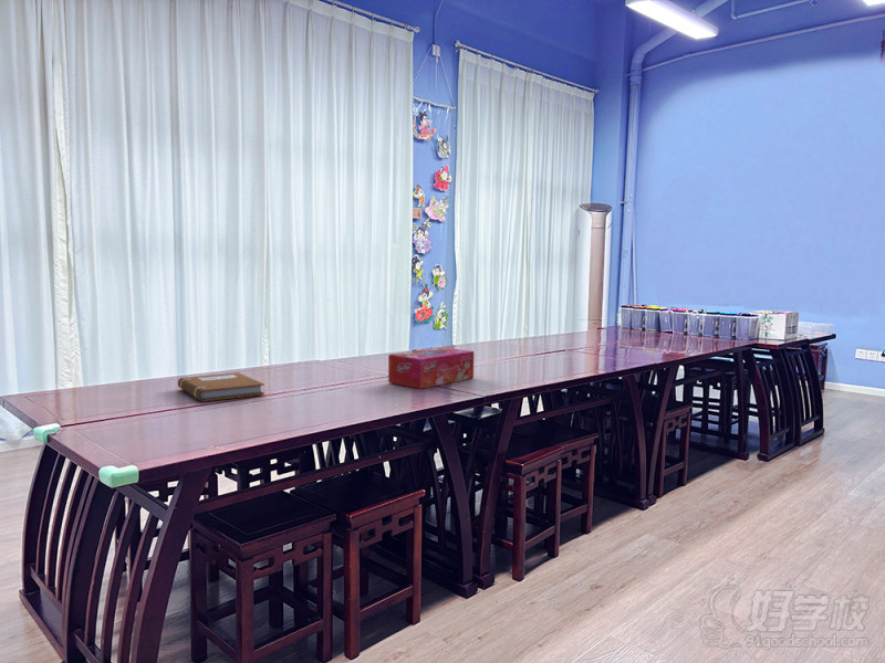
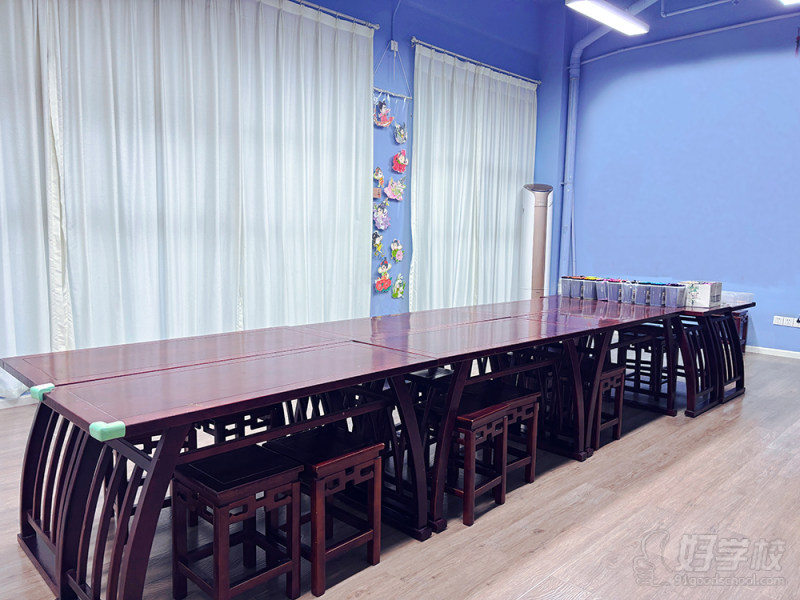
- tissue box (431, 366)
- notebook (219, 386)
